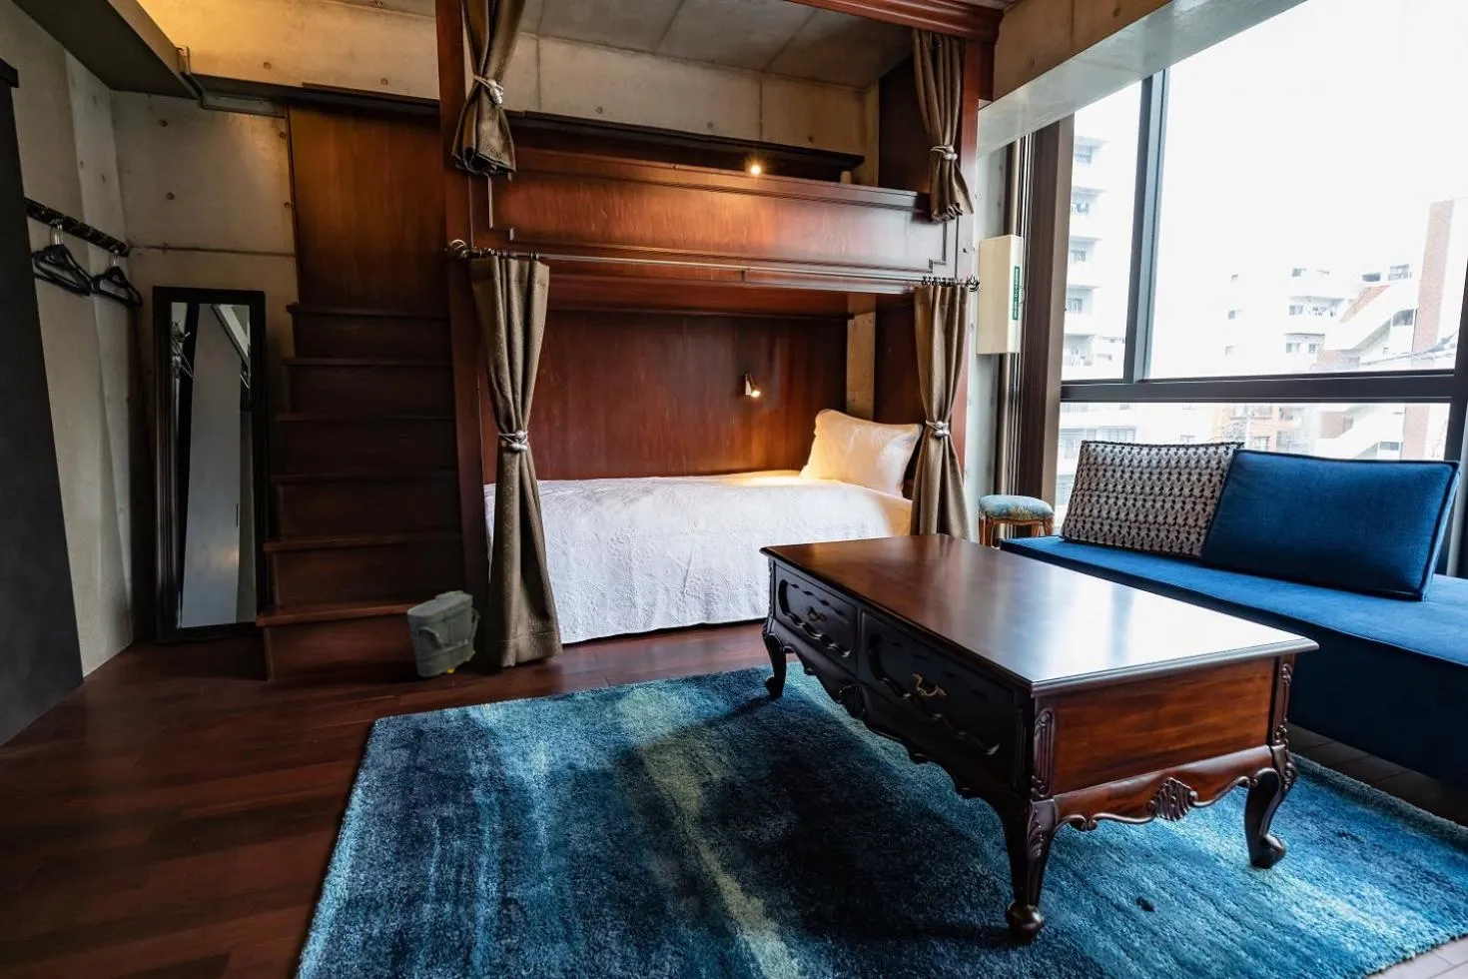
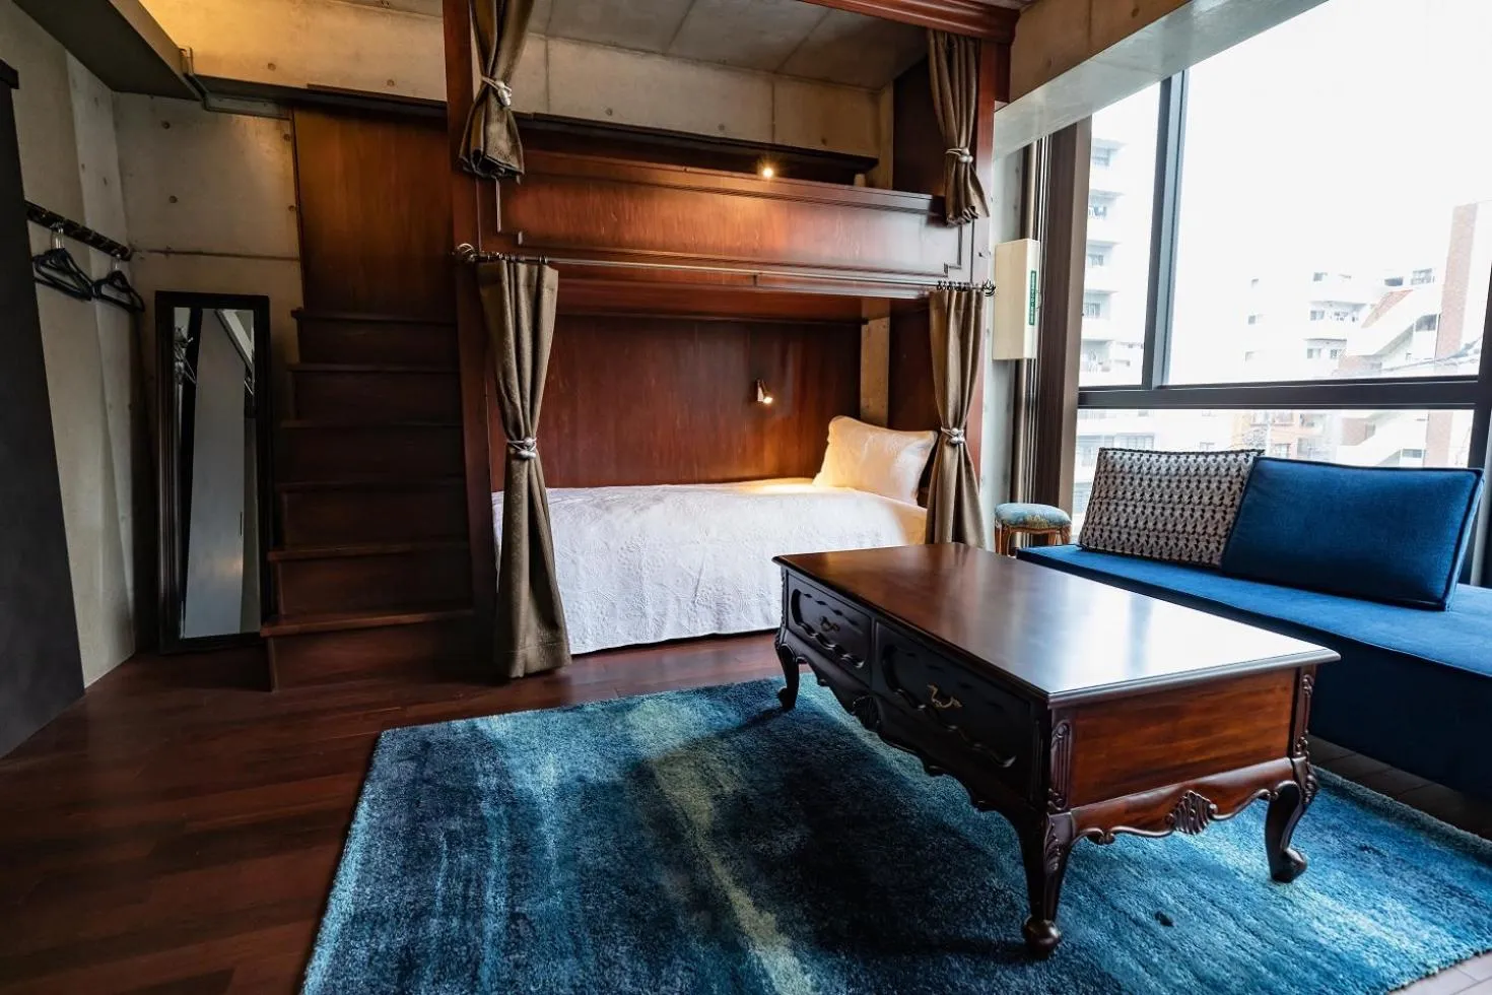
- bag (446, 635)
